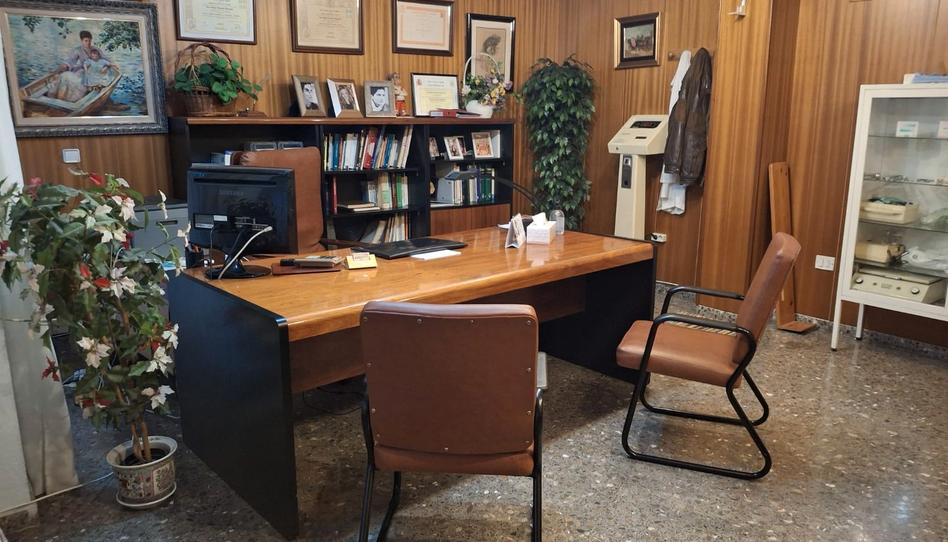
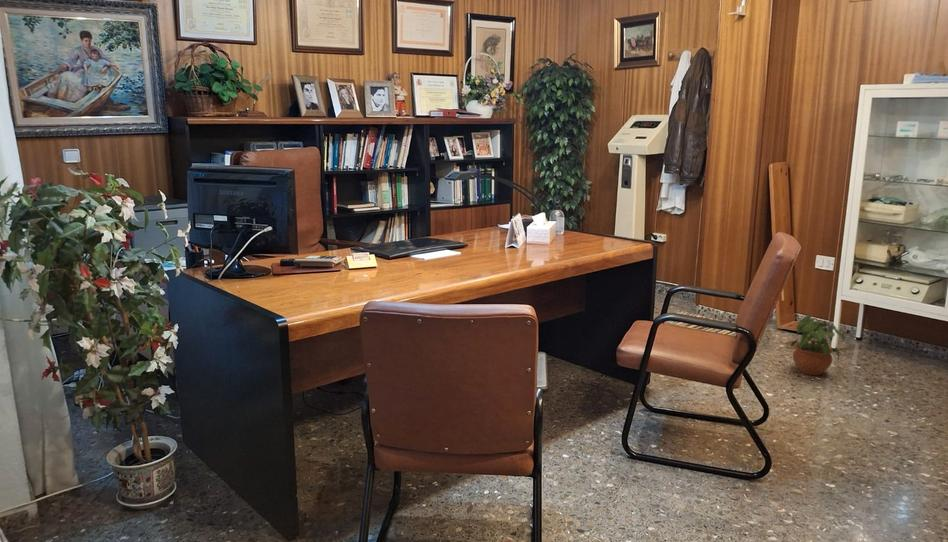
+ potted plant (811, 343)
